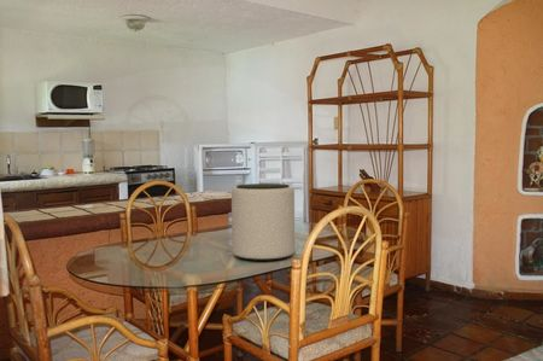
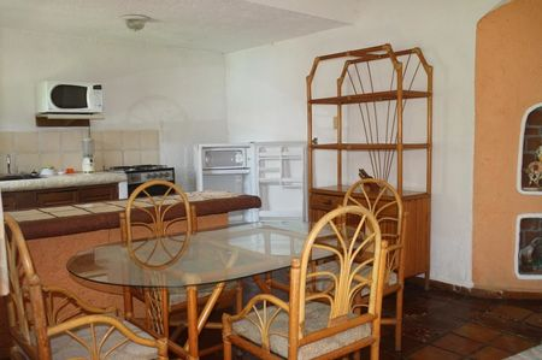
- plant pot (263, 220)
